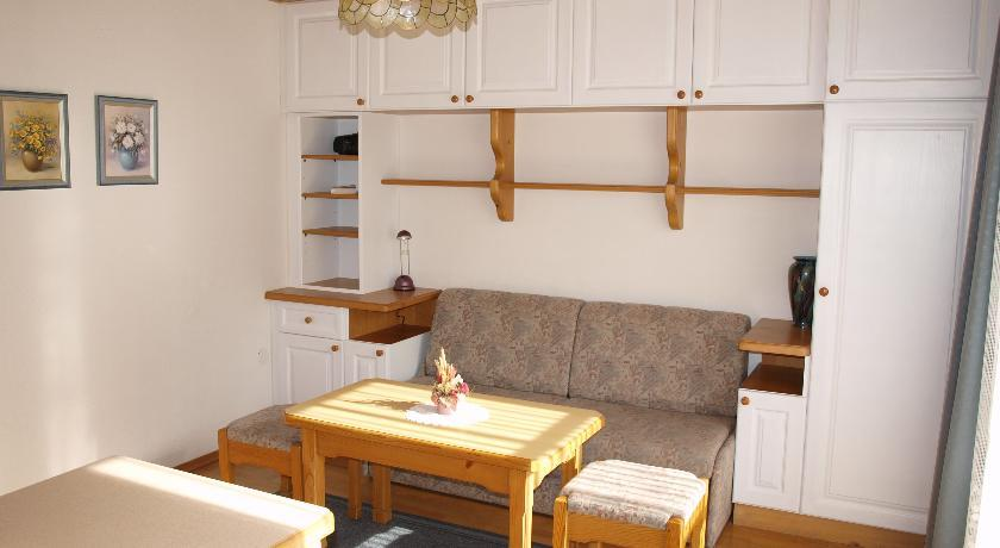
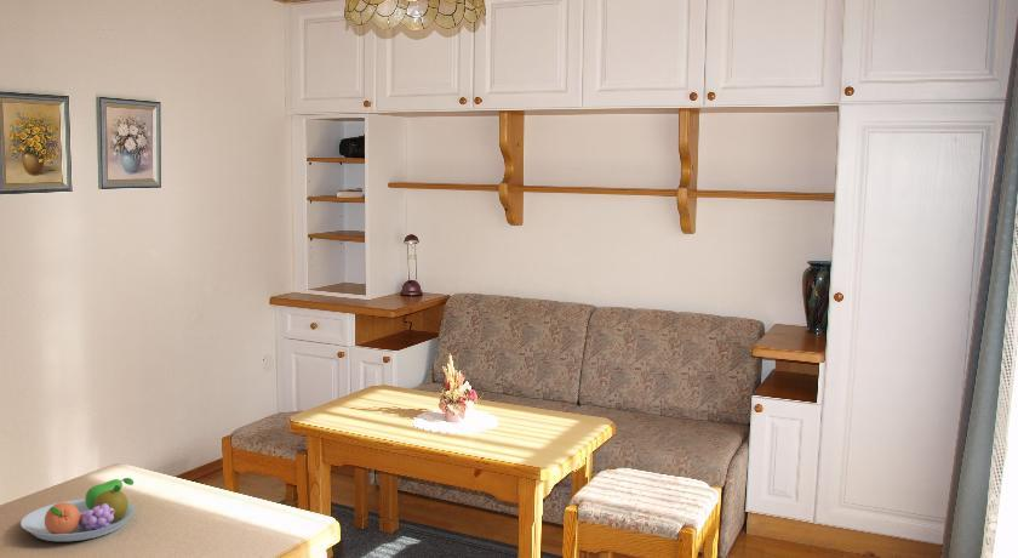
+ fruit bowl (82, 505)
